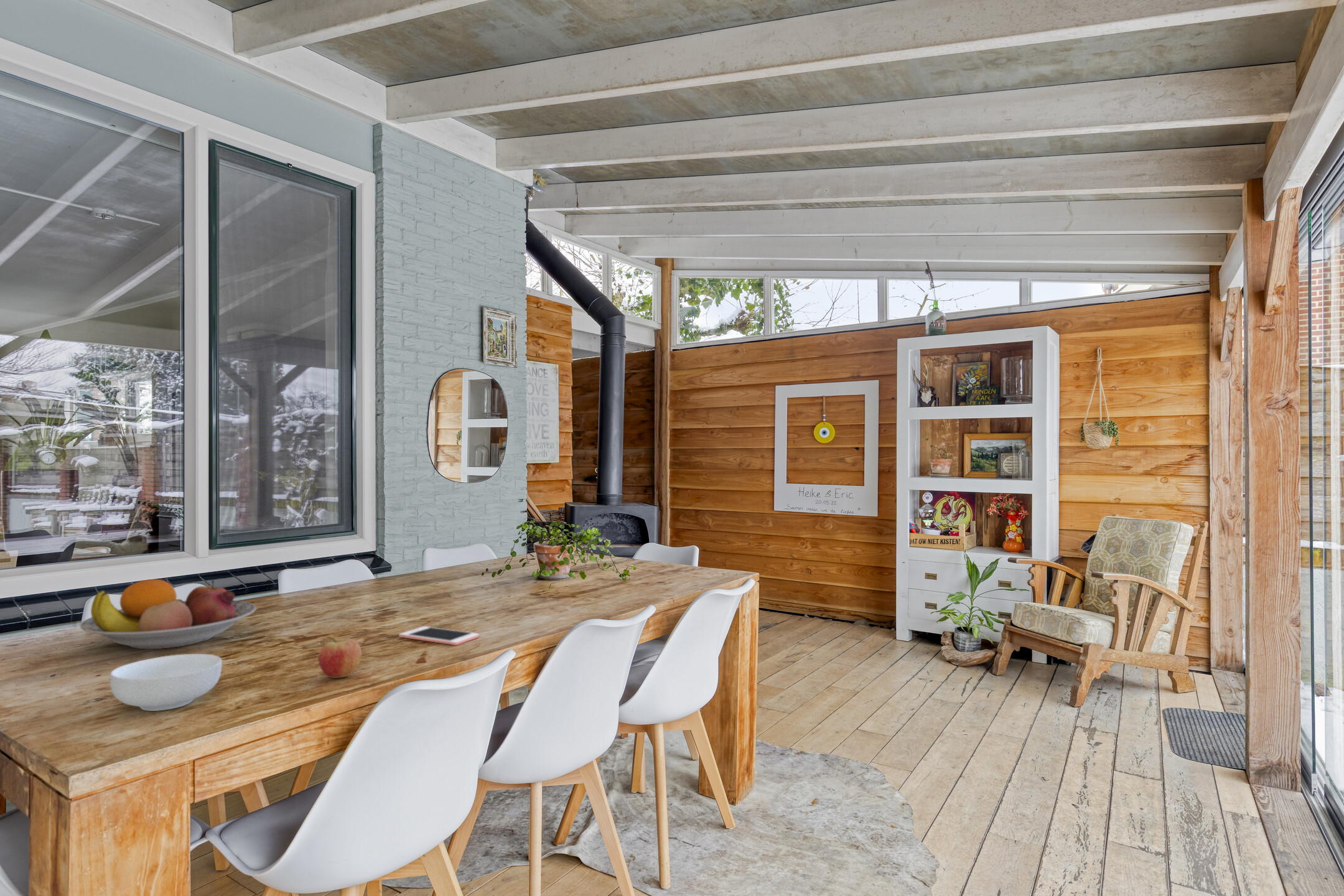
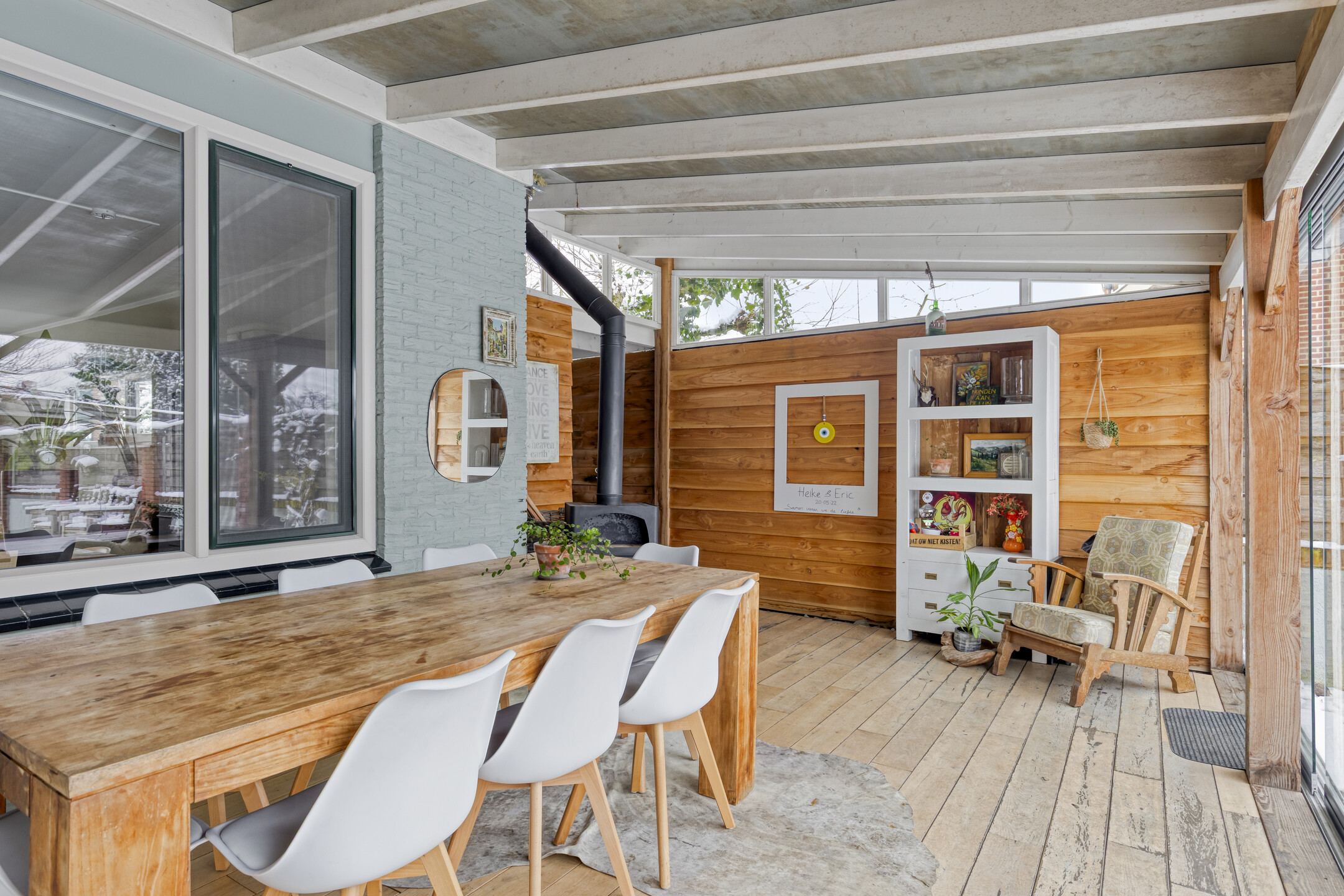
- fruit (340, 656)
- cereal bowl (167, 684)
- cell phone (439, 635)
- fruit bowl (172, 609)
